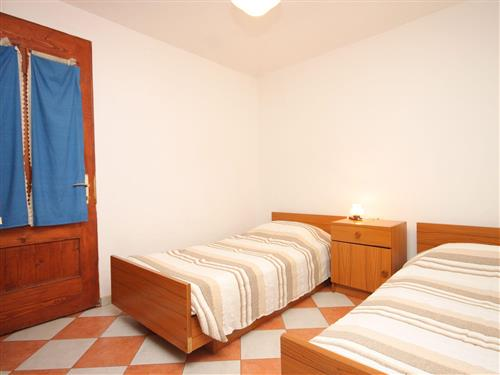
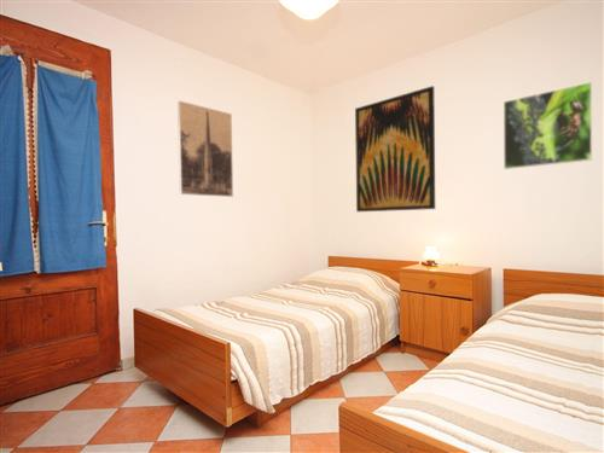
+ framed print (207, 151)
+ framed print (545, 128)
+ wall art (391, 155)
